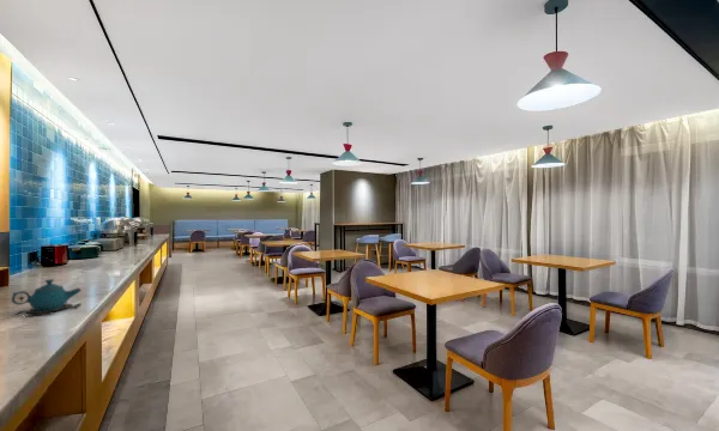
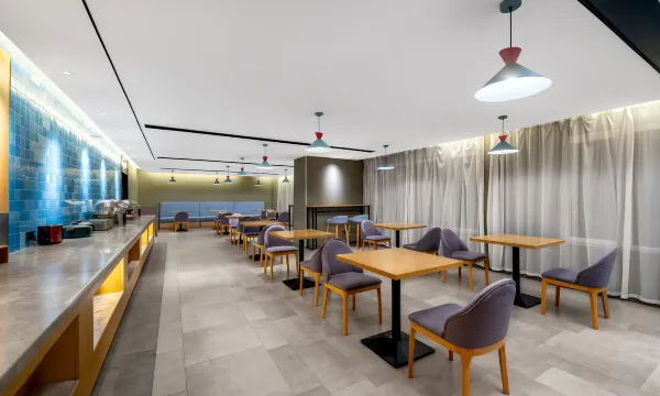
- teapot (48, 293)
